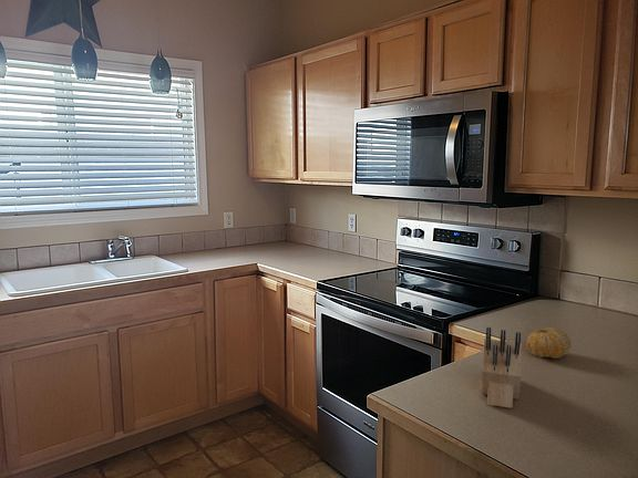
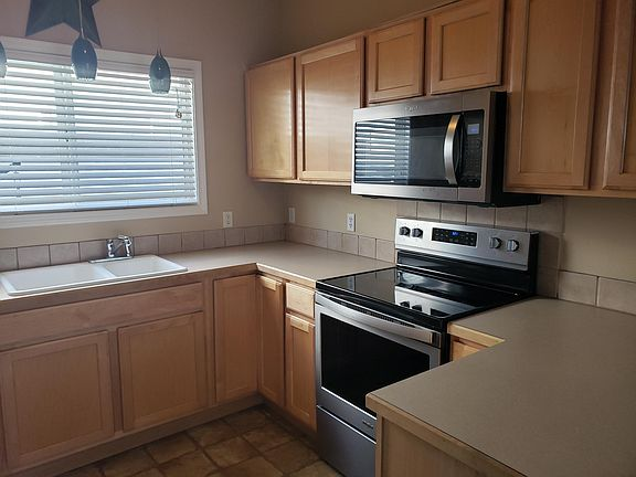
- fruit (548, 342)
- knife block (502, 357)
